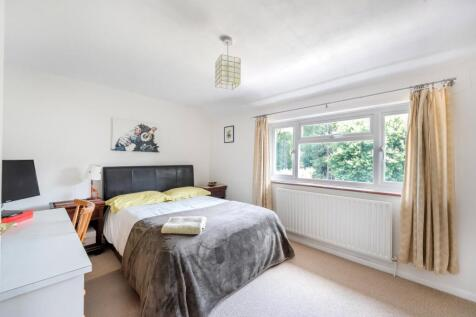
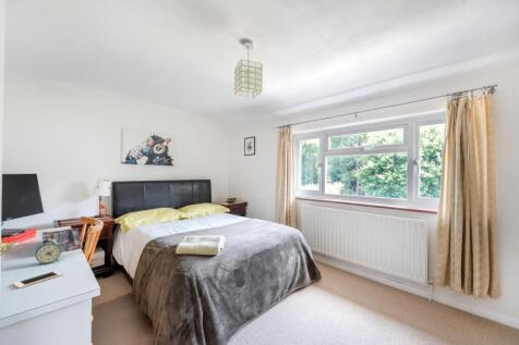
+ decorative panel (61, 236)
+ alarm clock (48, 251)
+ cell phone (38, 279)
